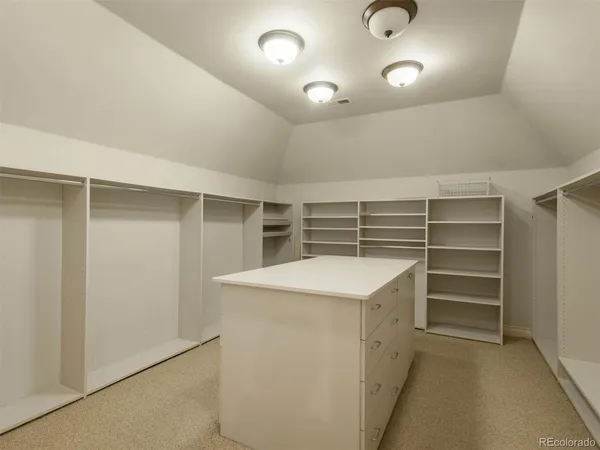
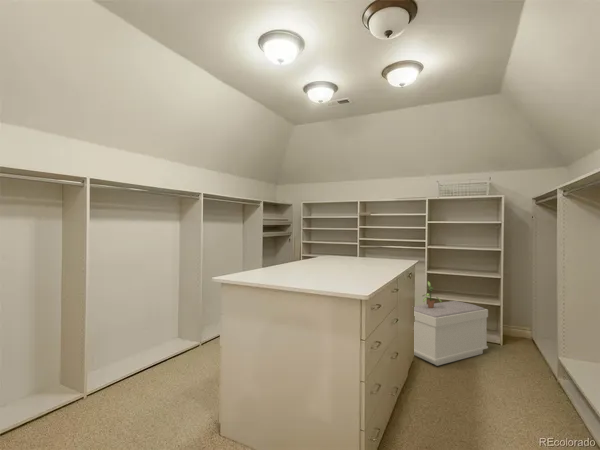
+ bench (446, 329)
+ potted plant (430, 294)
